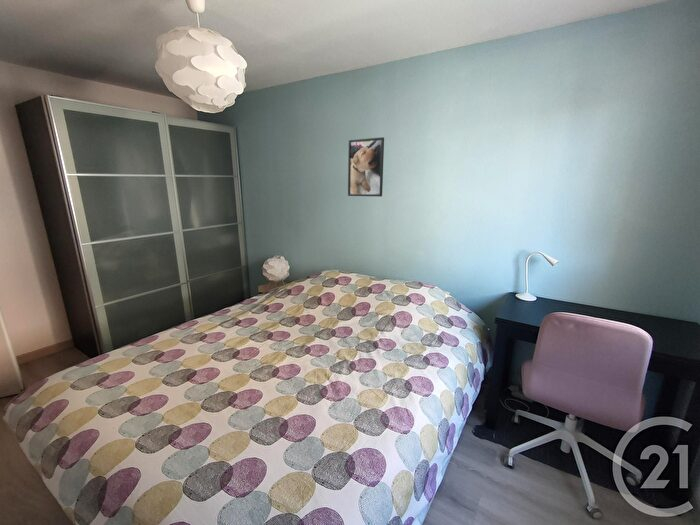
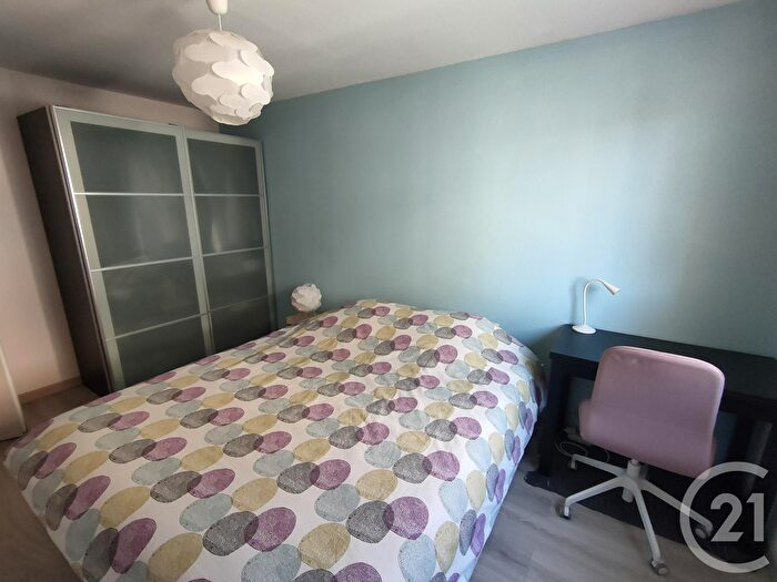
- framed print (365, 168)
